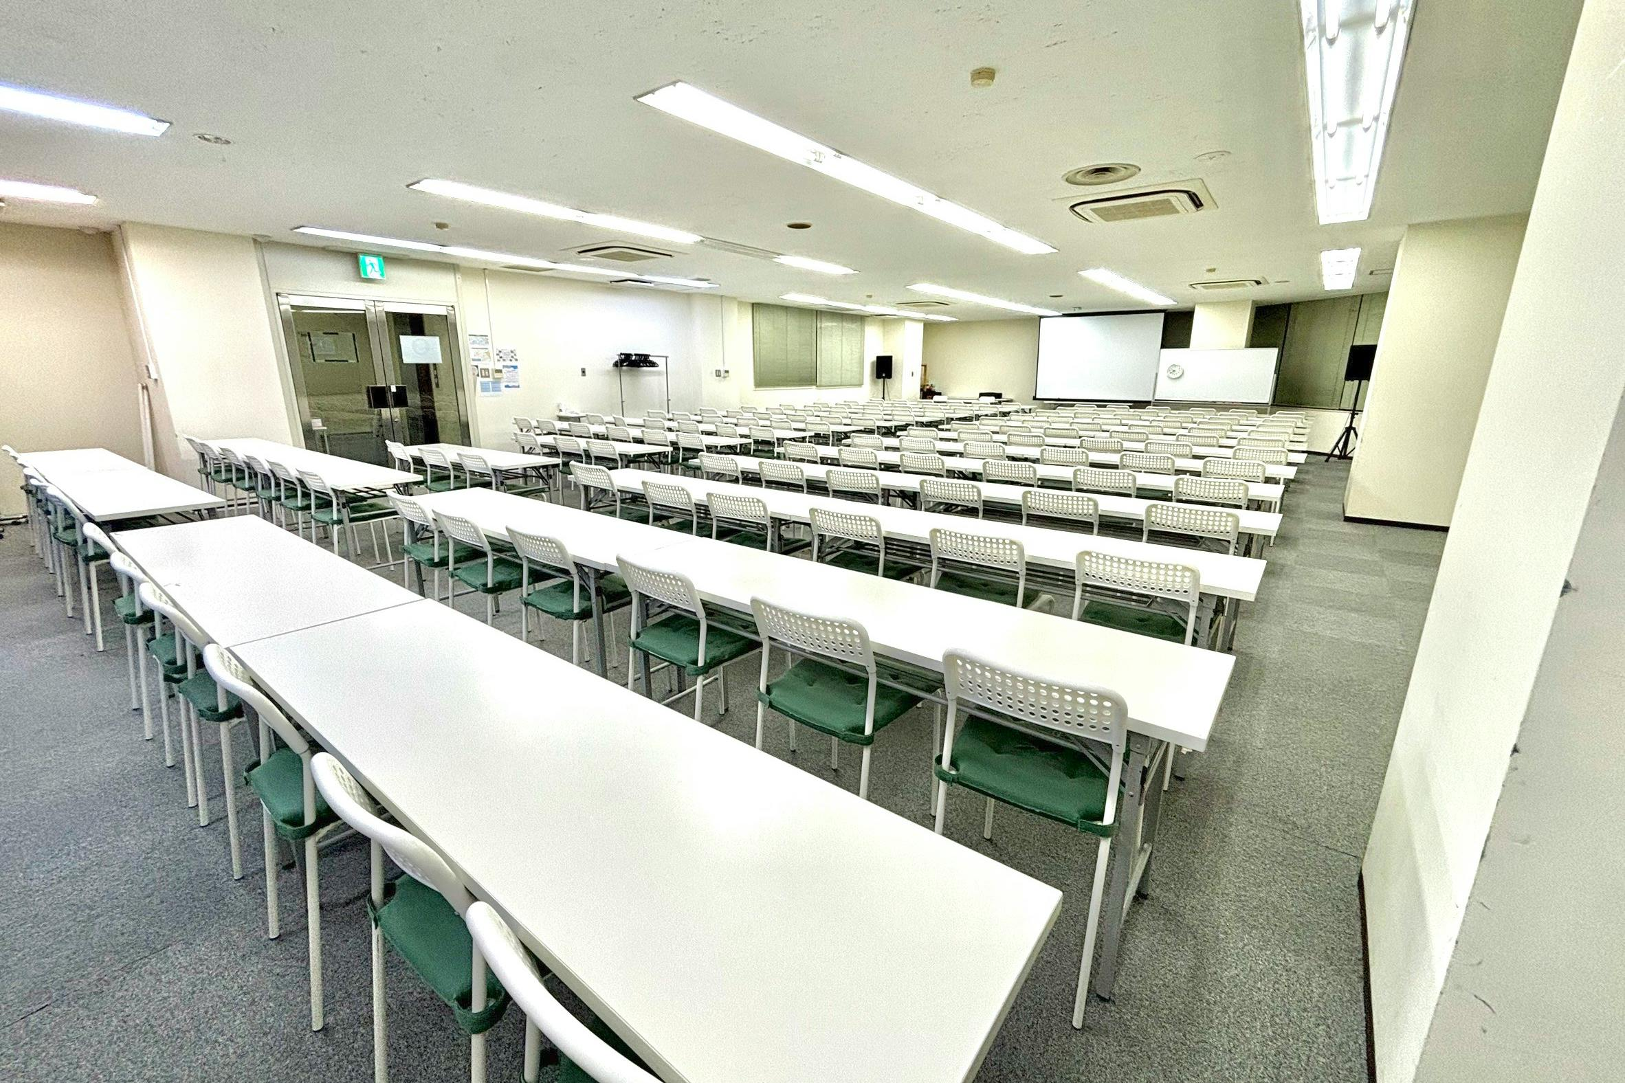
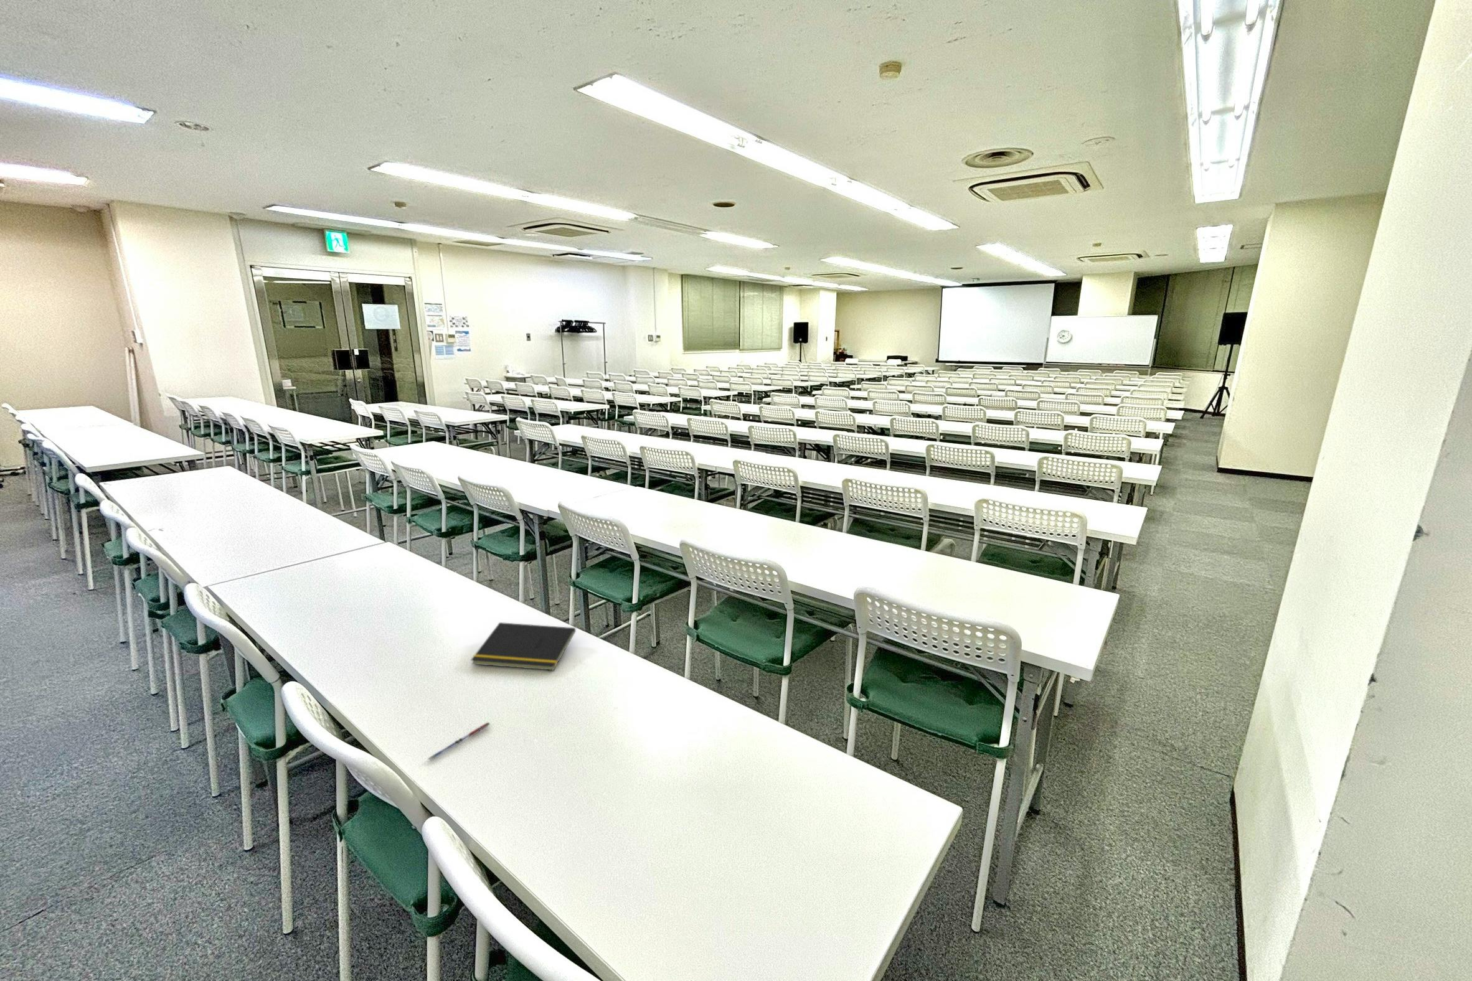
+ notepad (525, 645)
+ pen (460, 739)
